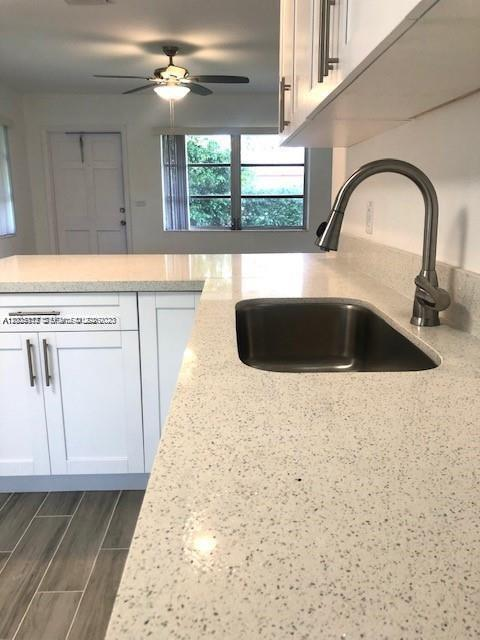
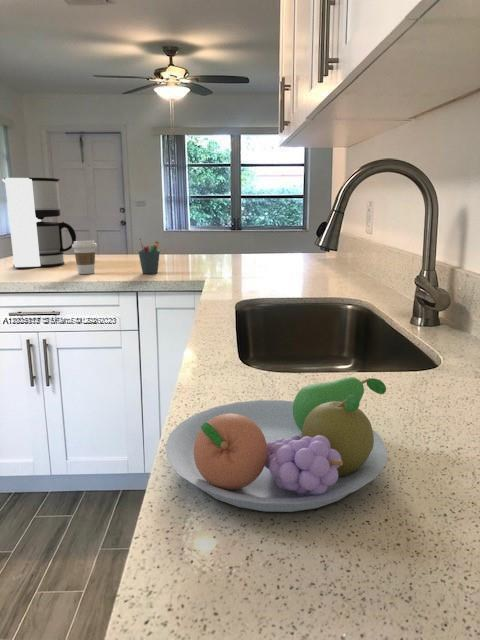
+ fruit bowl (284, 421)
+ coffee cup (85, 256)
+ pen holder (149, 255)
+ coffee maker (42, 222)
